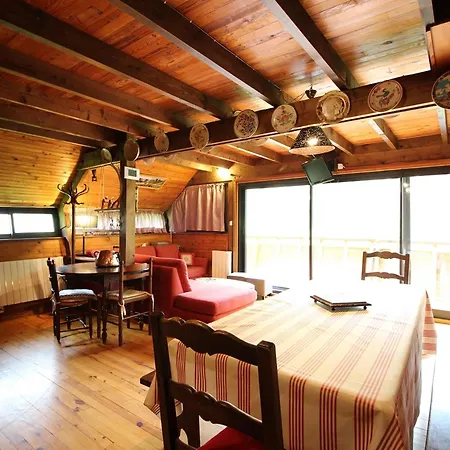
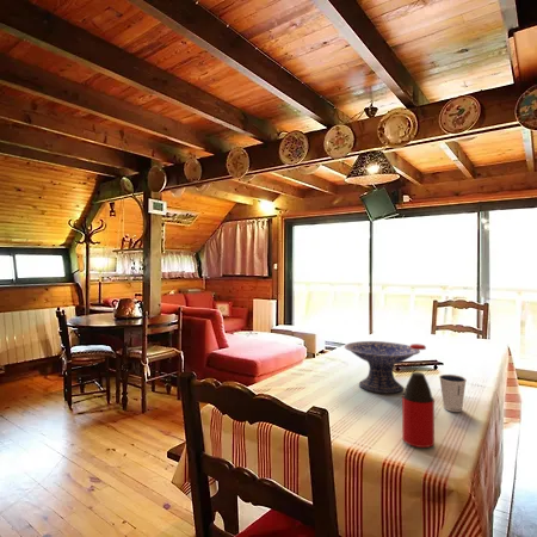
+ decorative bowl (381, 366)
+ bottle (418, 394)
+ dixie cup (452, 393)
